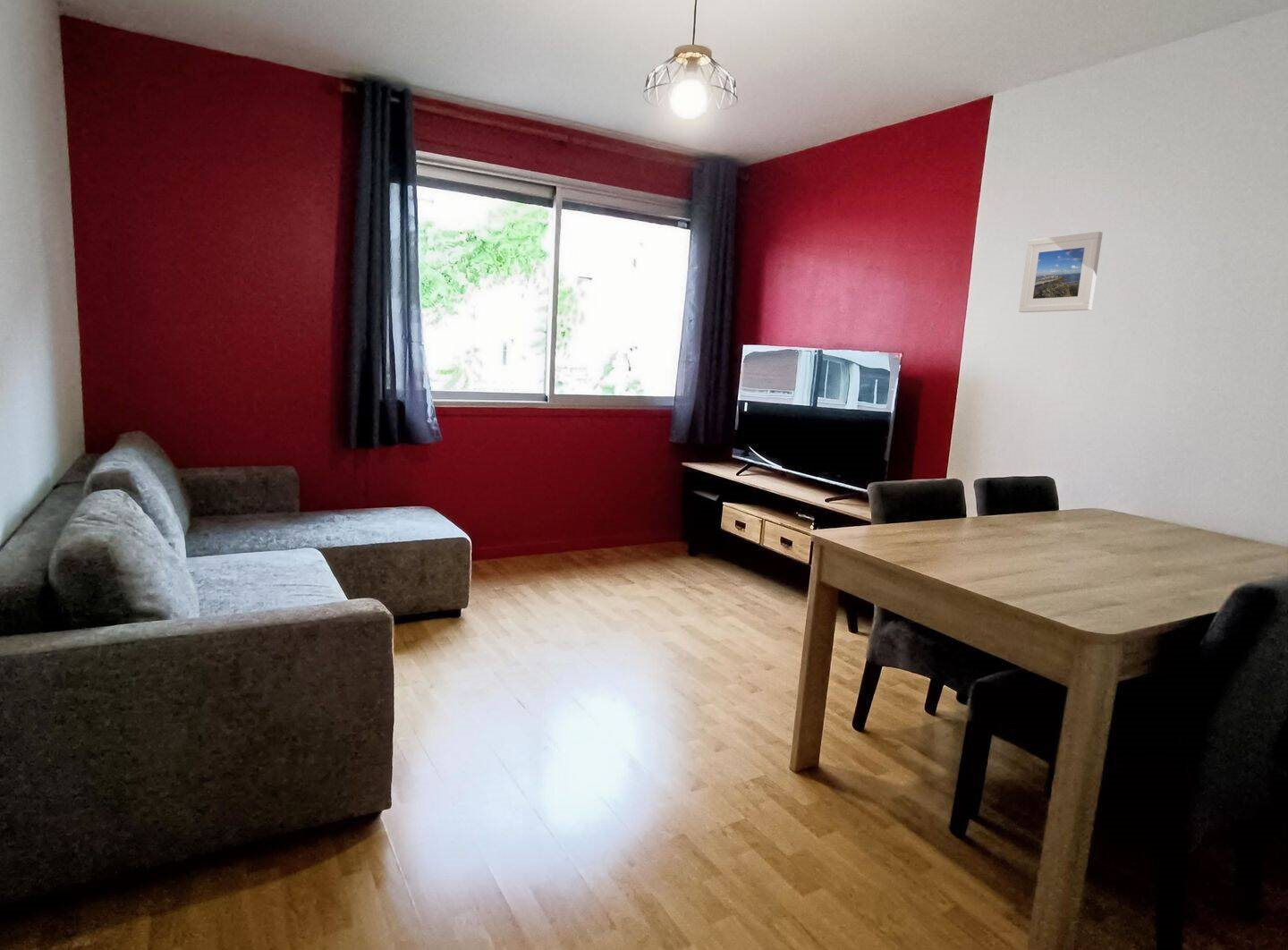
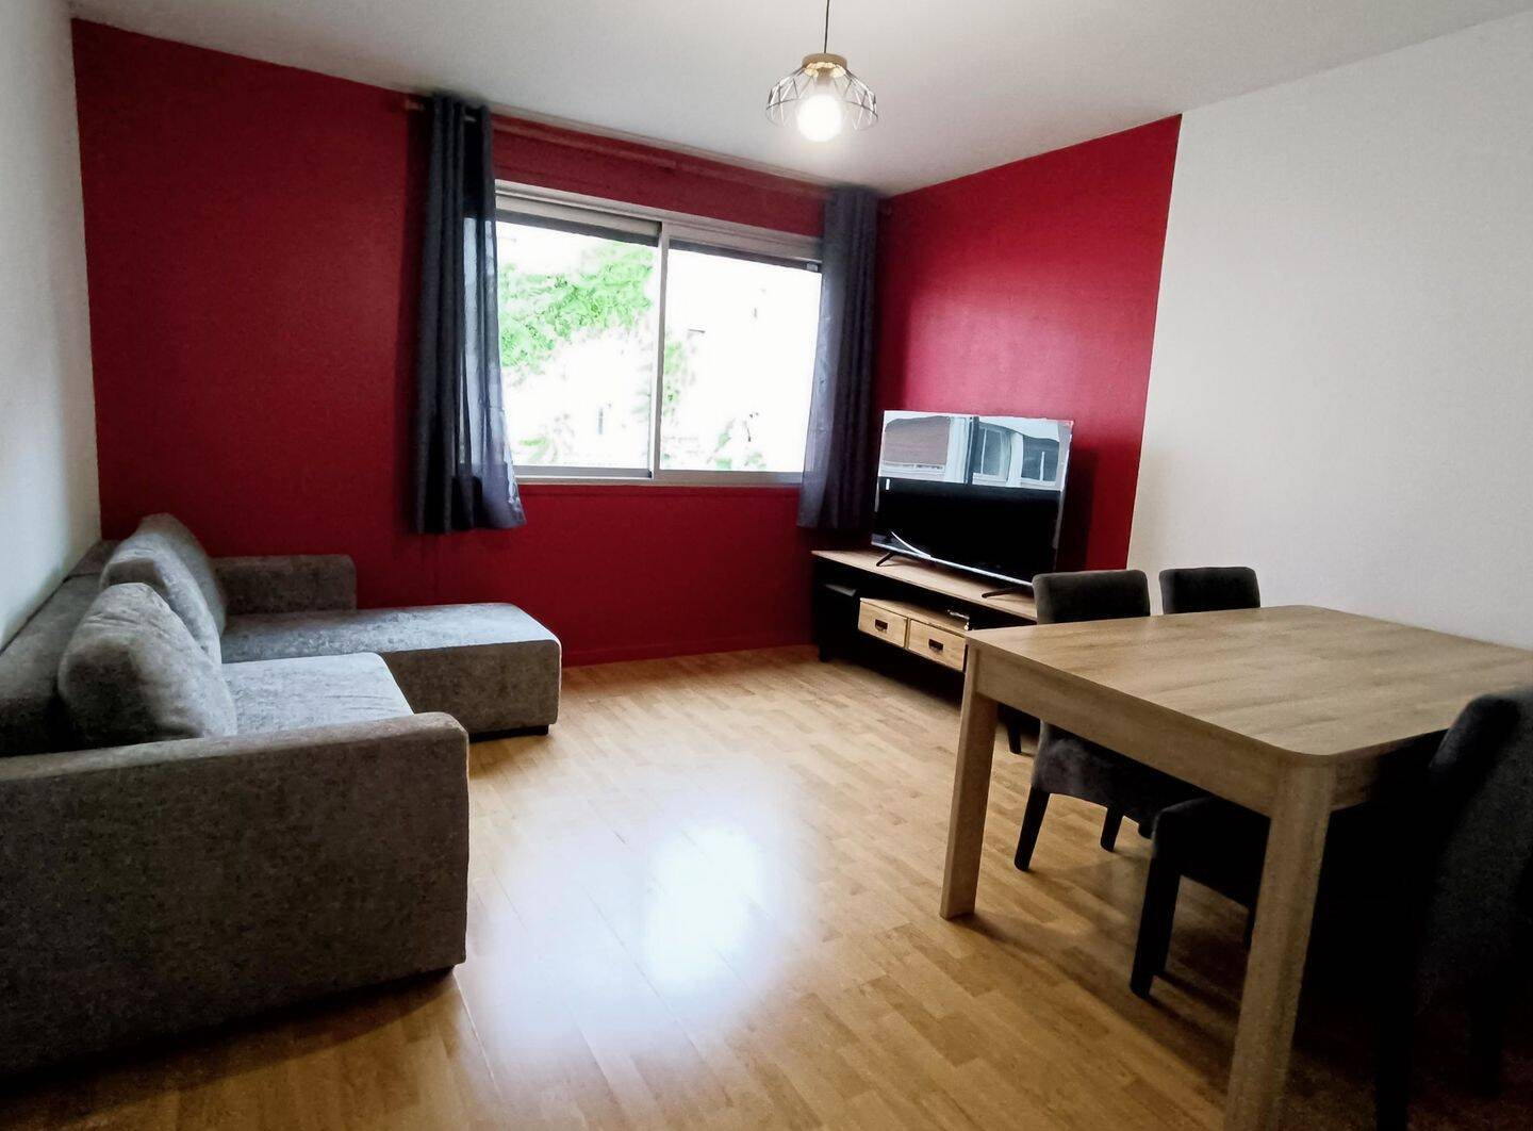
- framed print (1058, 274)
